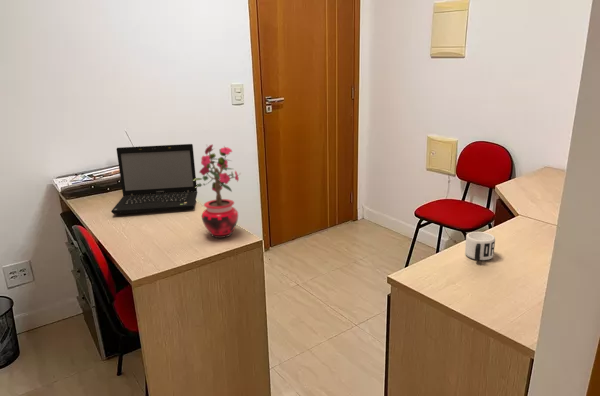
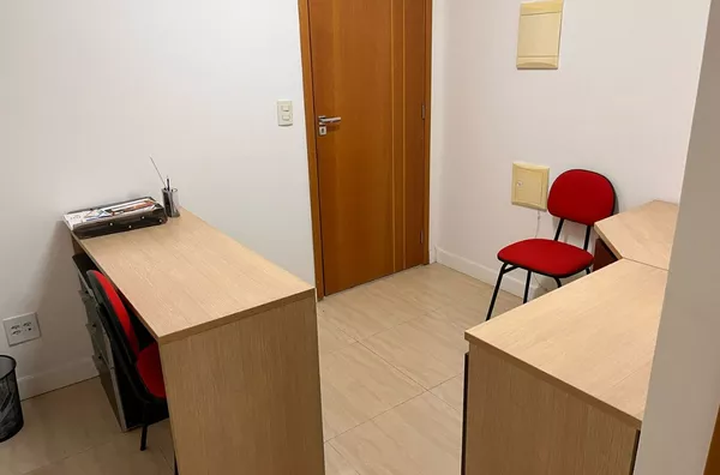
- mug (479, 247)
- laptop (154, 178)
- potted plant (215, 190)
